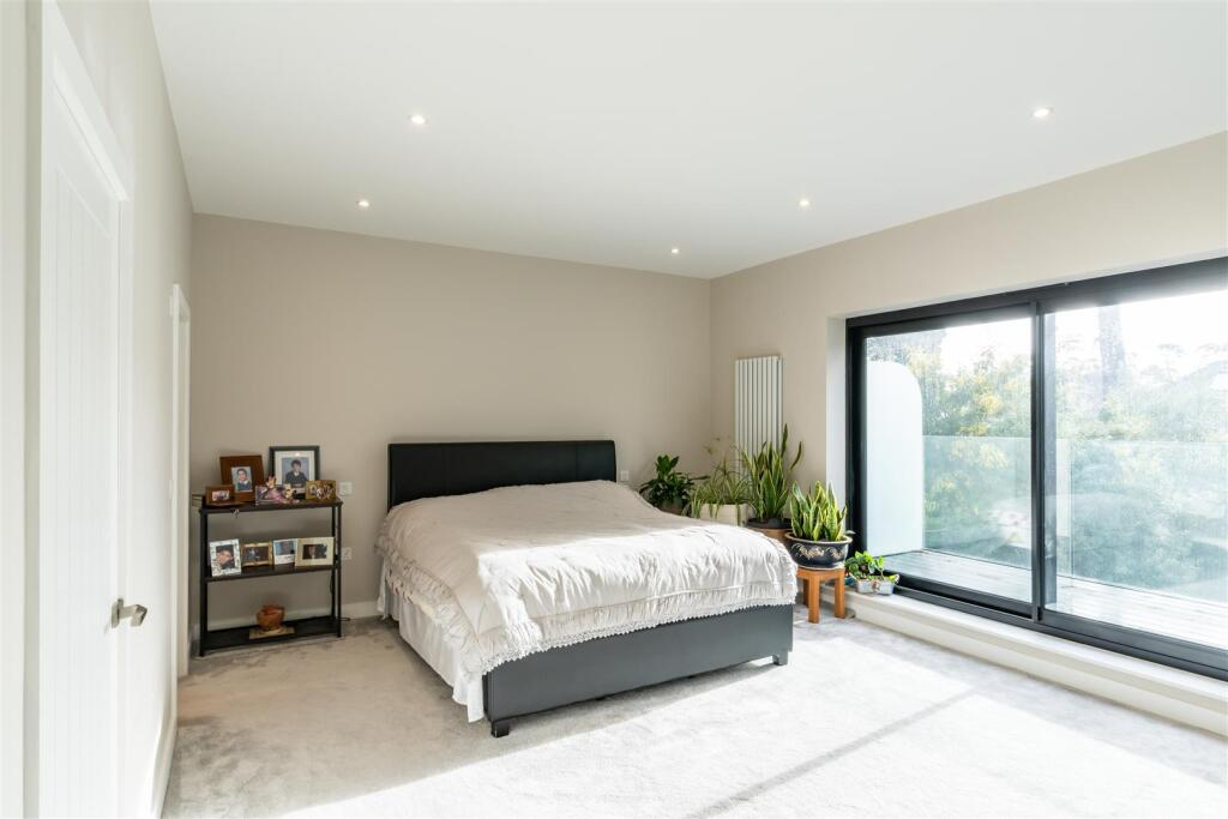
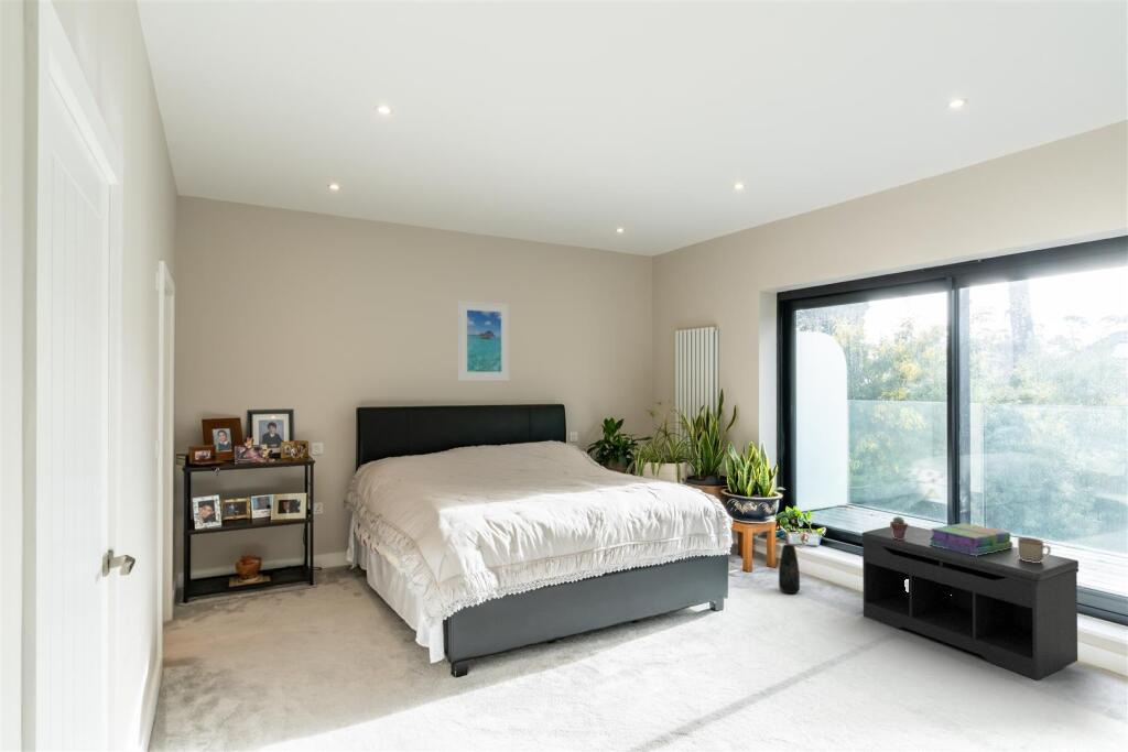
+ potted succulent (899, 526)
+ mug (1034, 549)
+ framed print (484, 341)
+ bench (961, 590)
+ stack of books (969, 537)
+ vase (789, 568)
